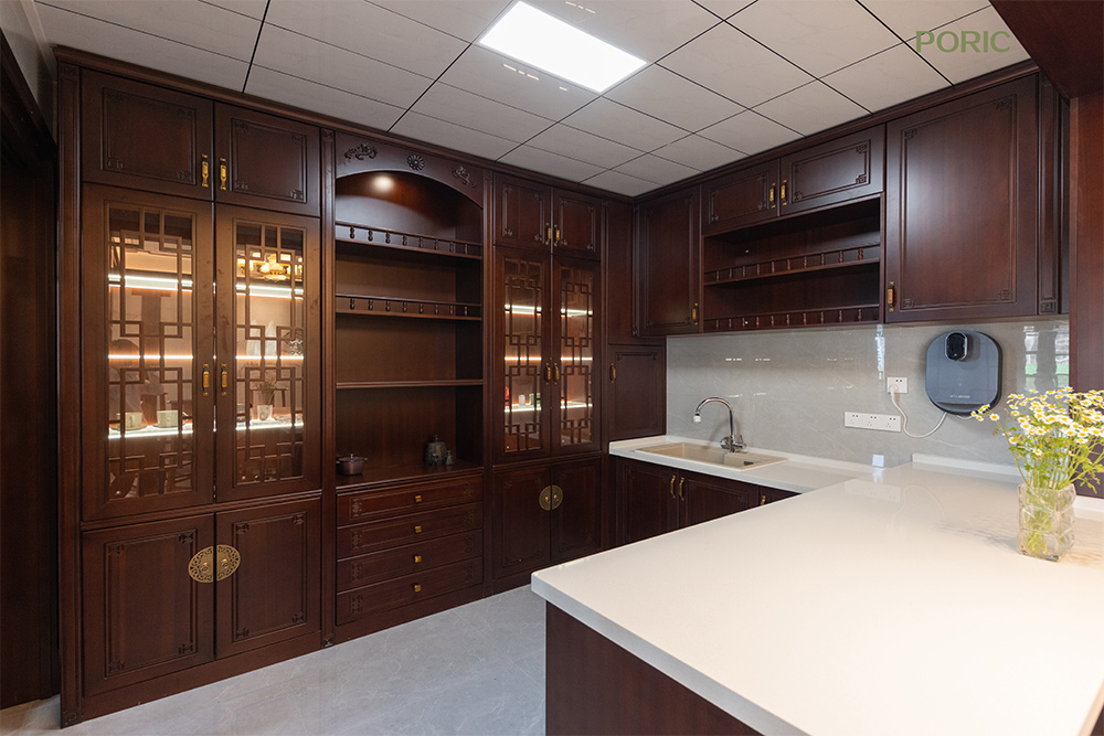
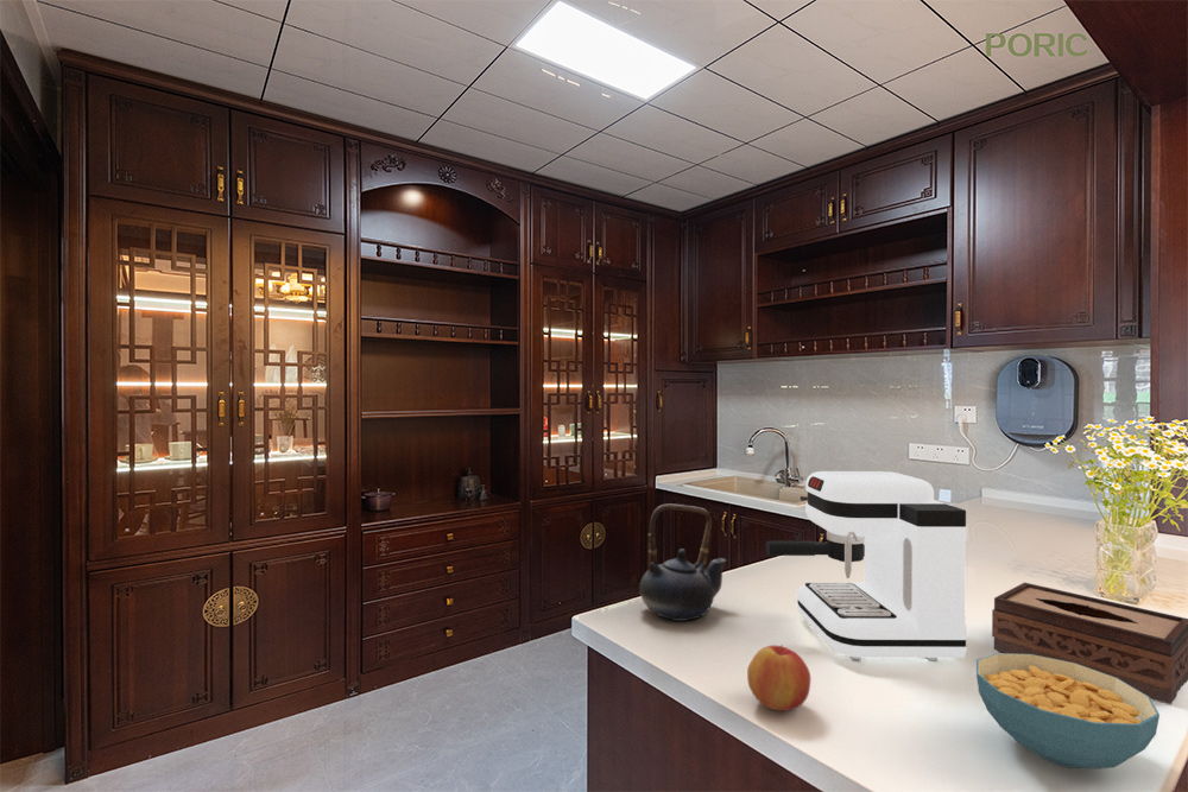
+ tissue box (1087, 634)
+ cereal bowl (1059, 718)
+ apple (778, 674)
+ coffee maker (868, 557)
+ teapot (681, 556)
